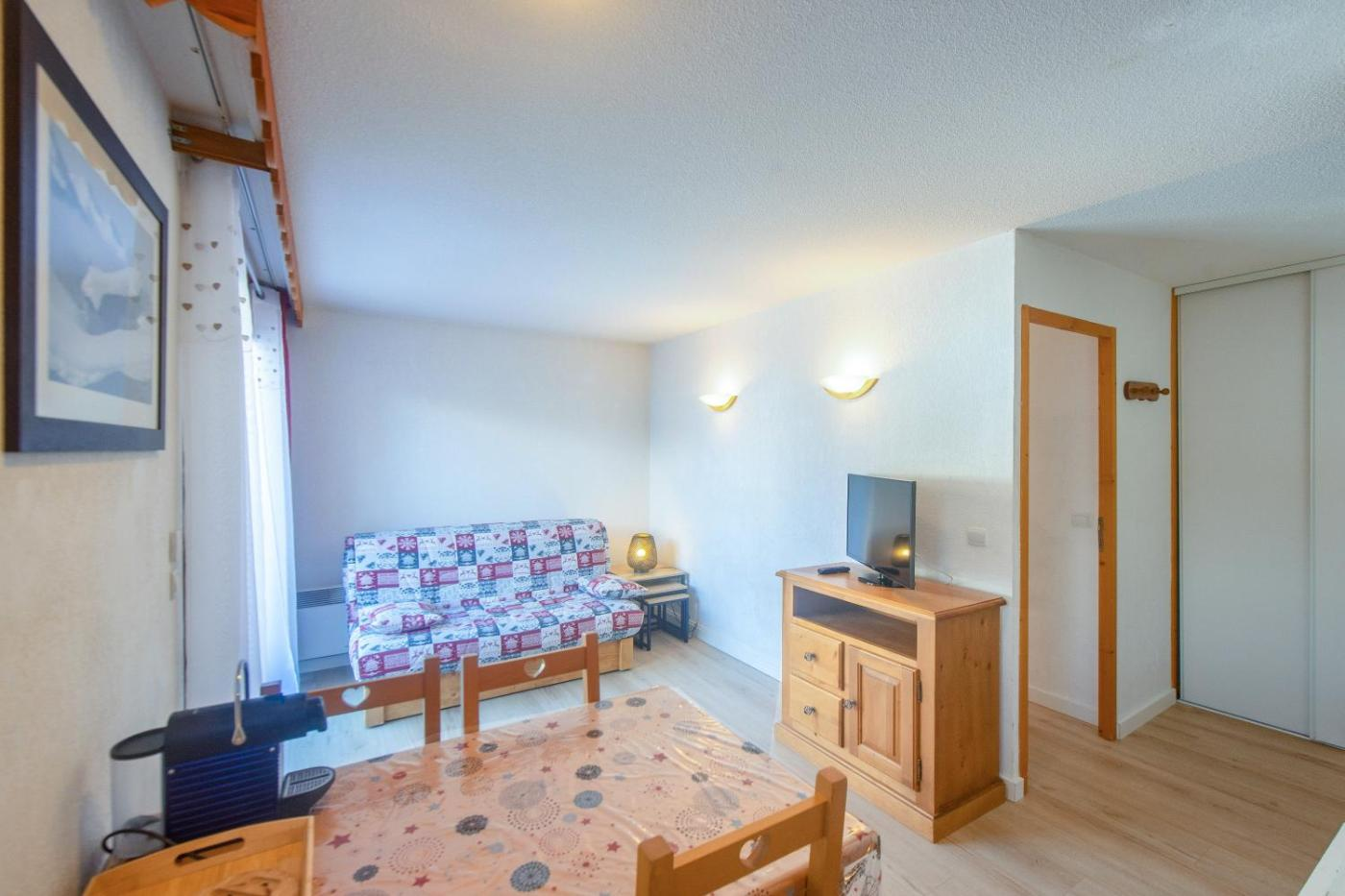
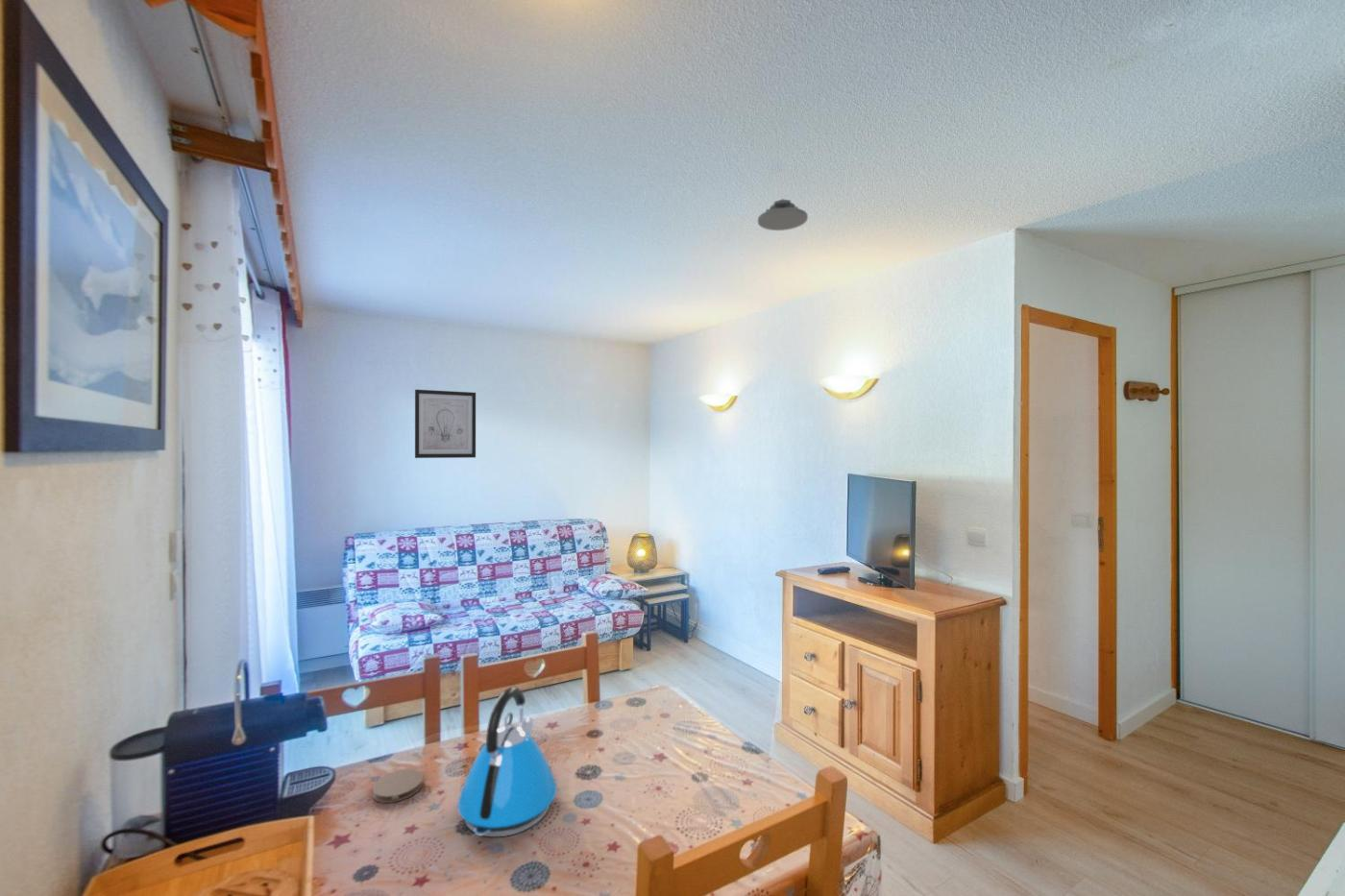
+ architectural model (782, 209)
+ coaster (398, 785)
+ wall art (446, 424)
+ kettle (506, 750)
